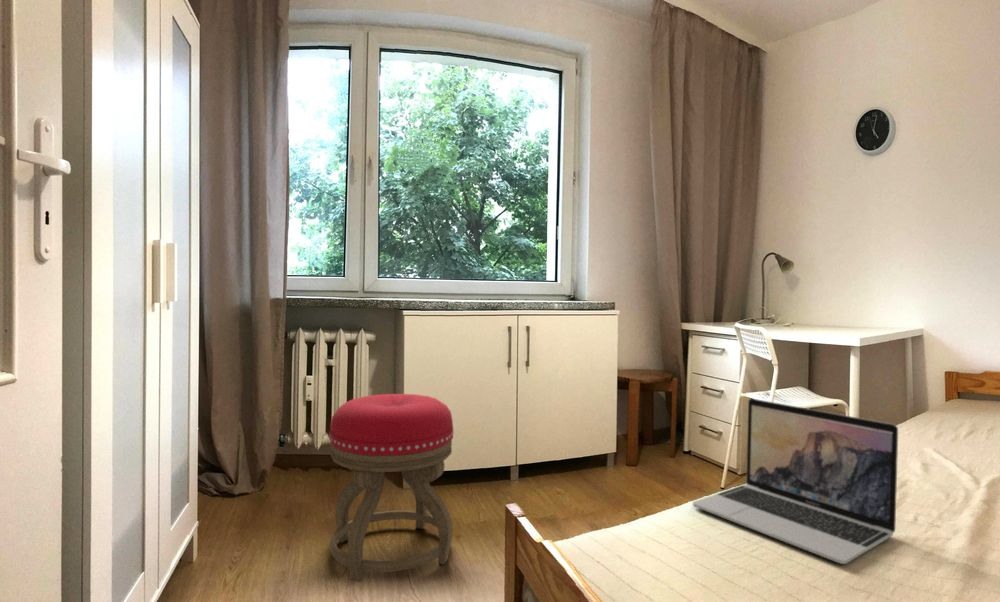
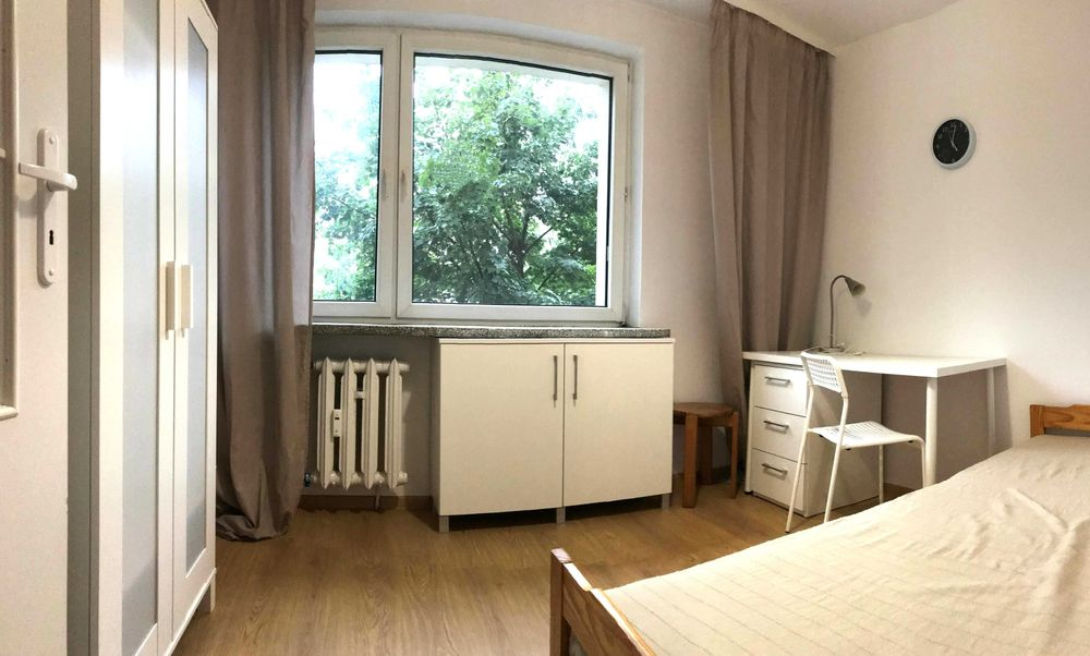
- stool (392, 471)
- laptop (788, 468)
